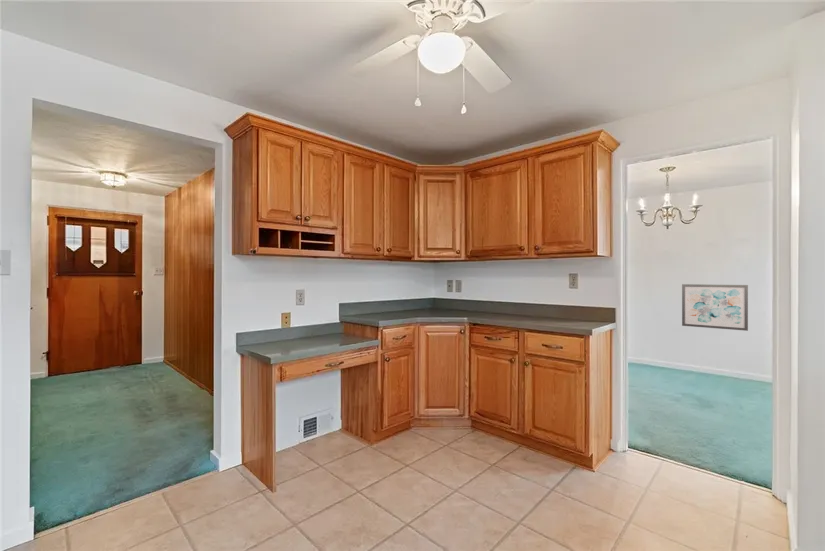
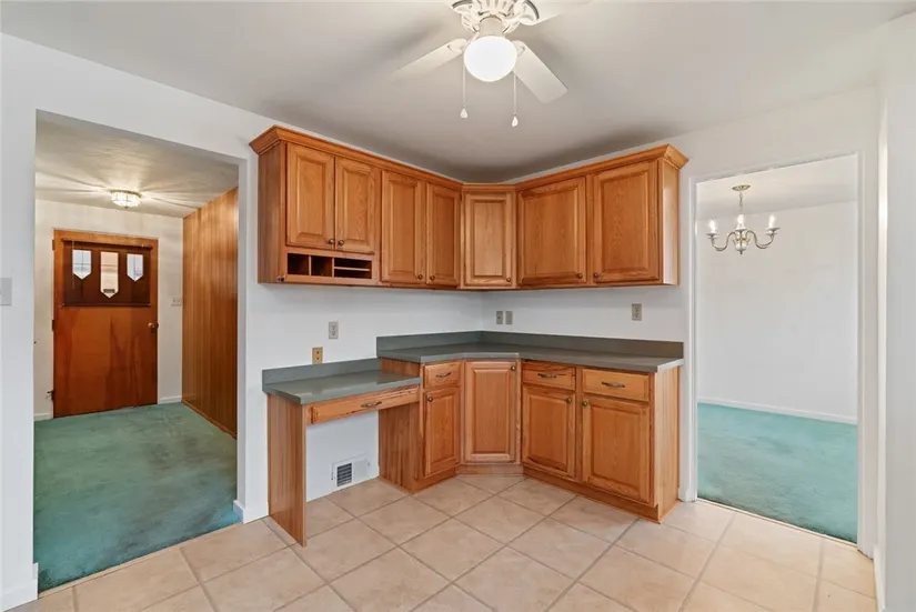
- wall art (713, 306)
